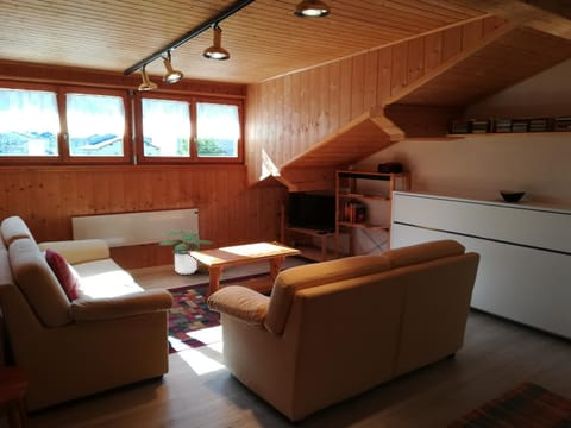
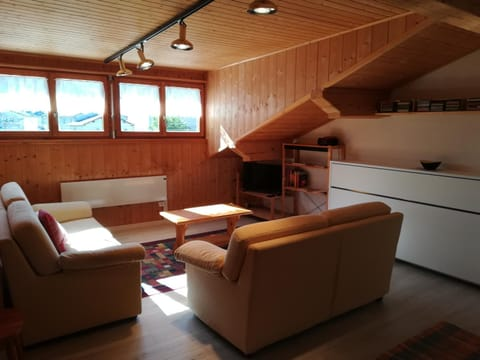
- potted plant (187, 251)
